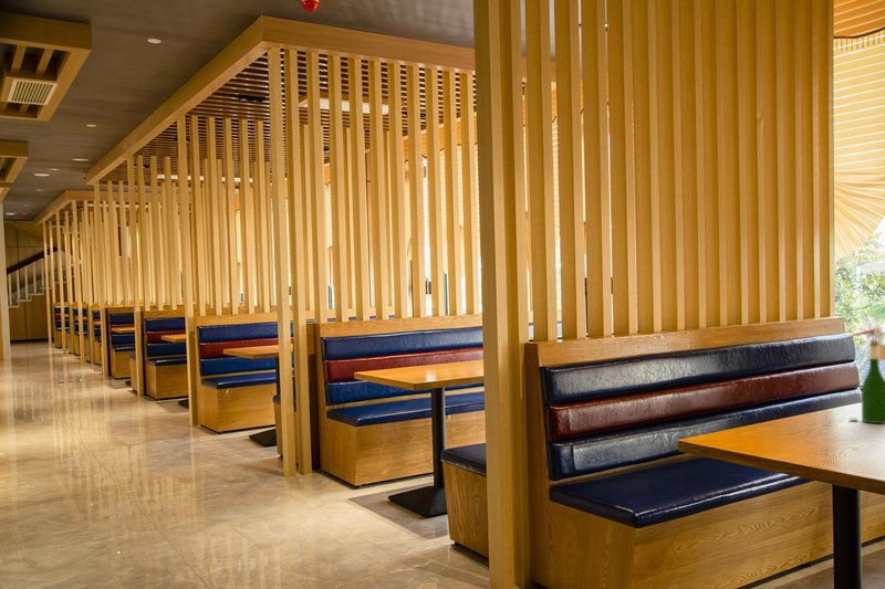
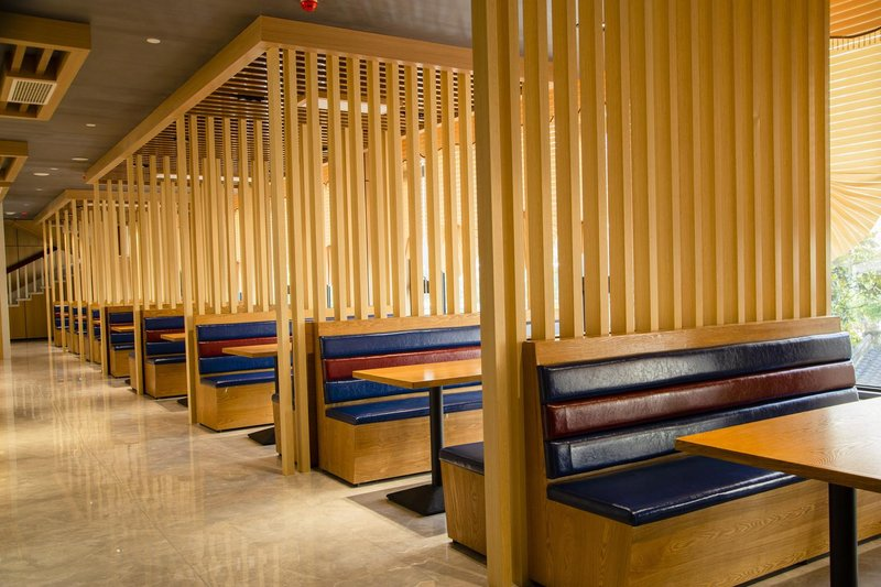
- wine bottle (867, 374)
